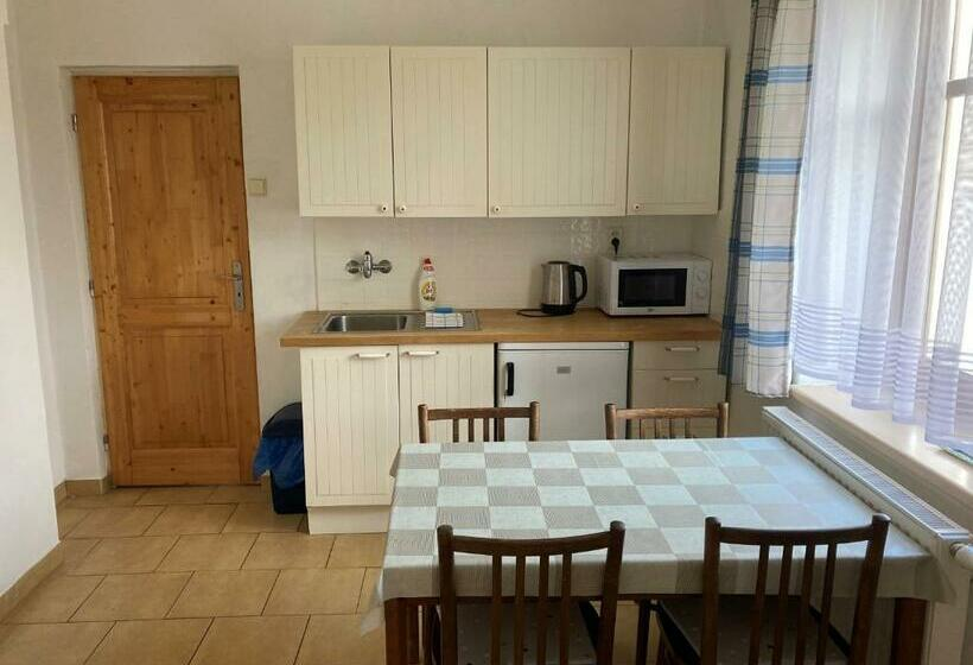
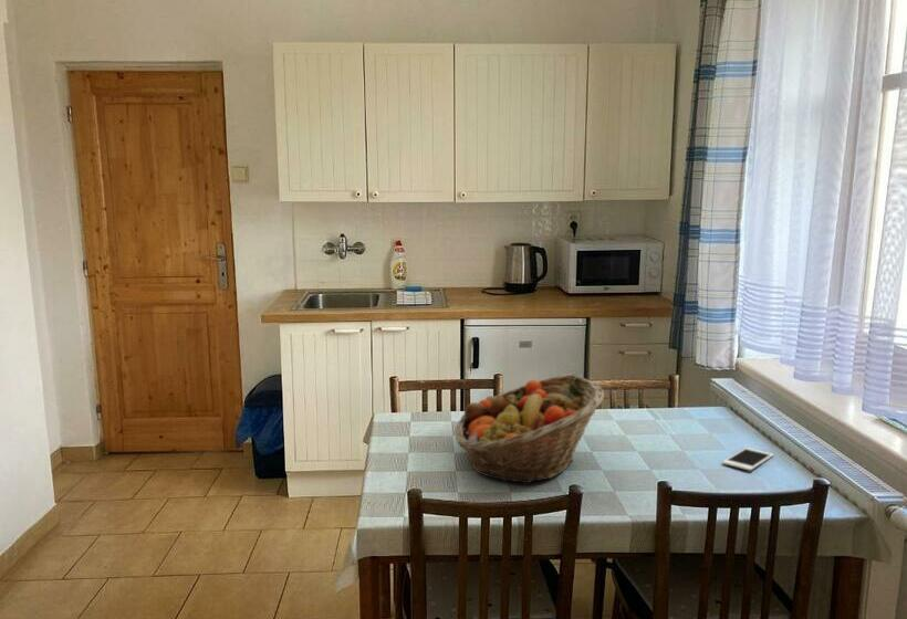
+ fruit basket (528, 422)
+ cell phone (748, 459)
